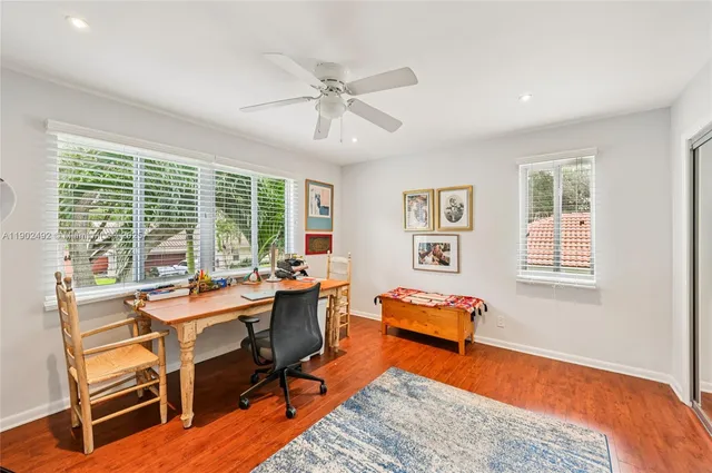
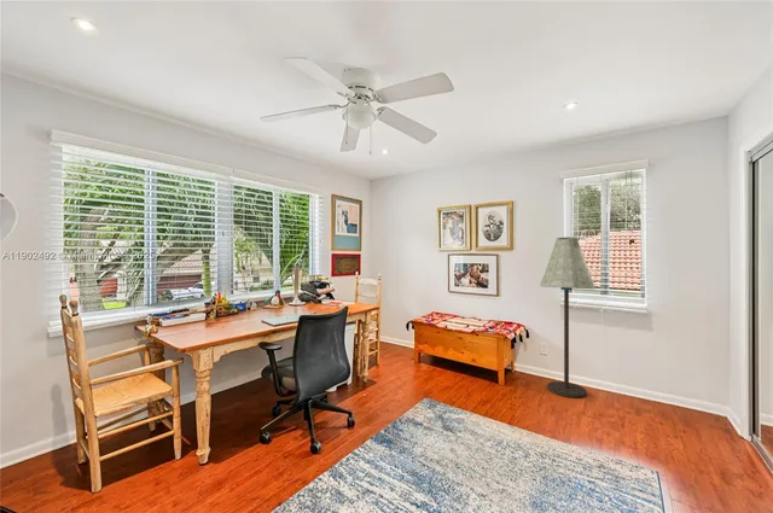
+ floor lamp (566, 313)
